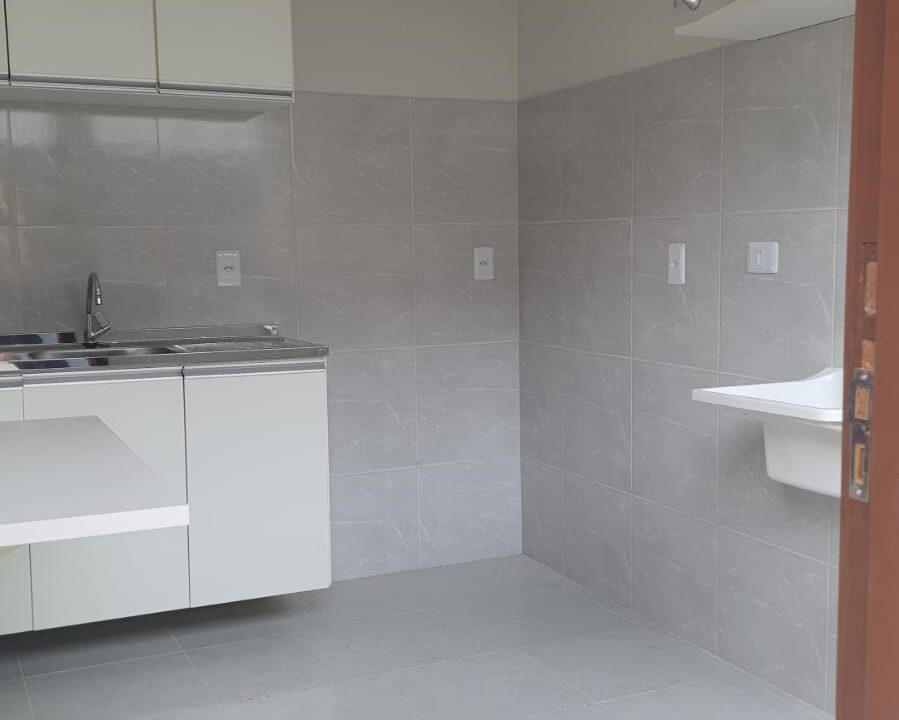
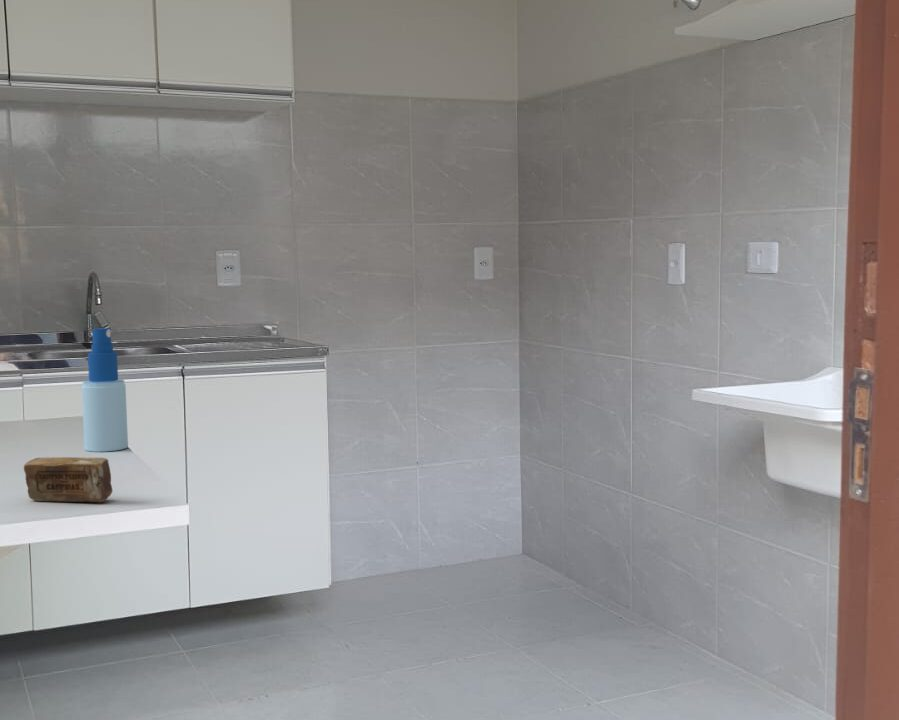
+ spray bottle (103, 388)
+ soap bar (68, 479)
